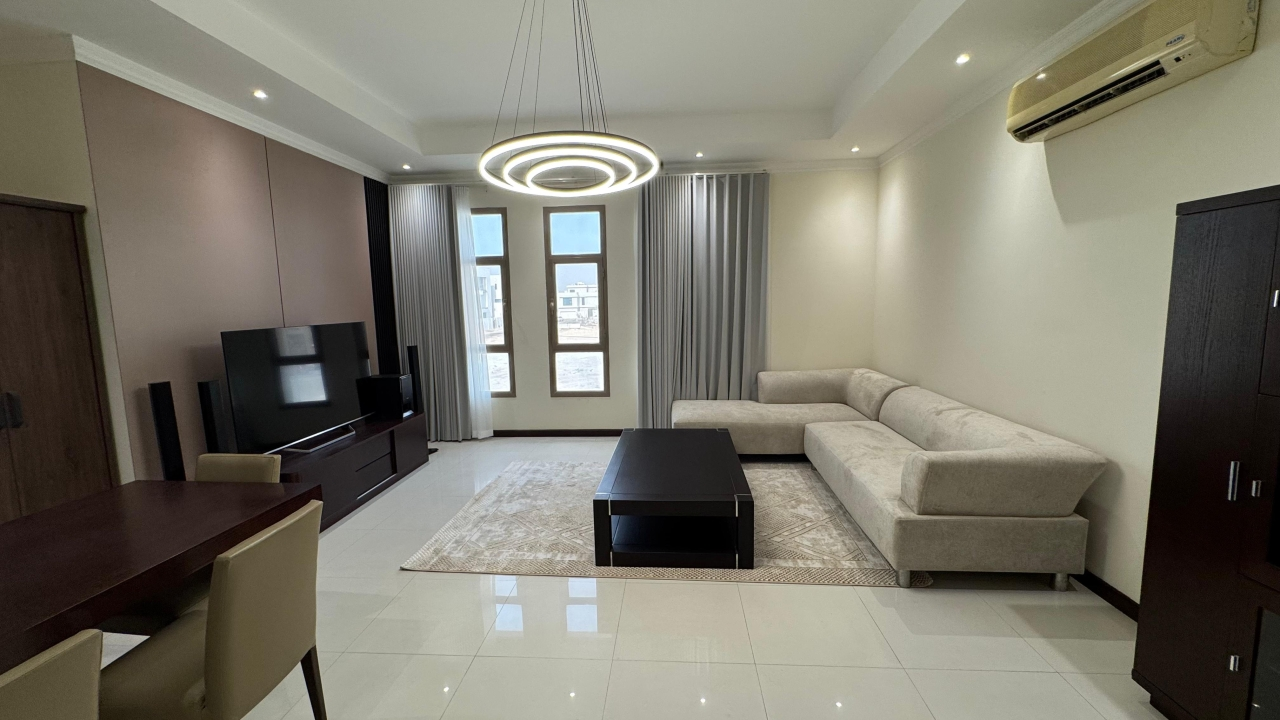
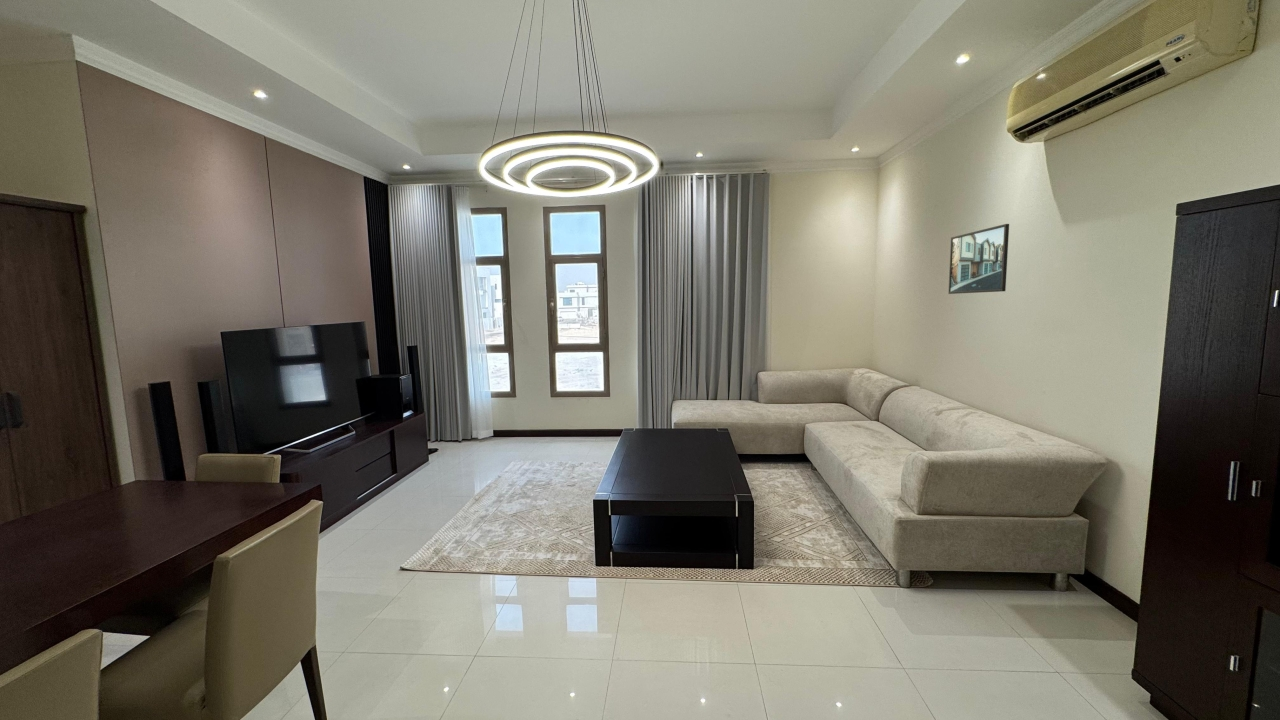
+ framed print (975, 262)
